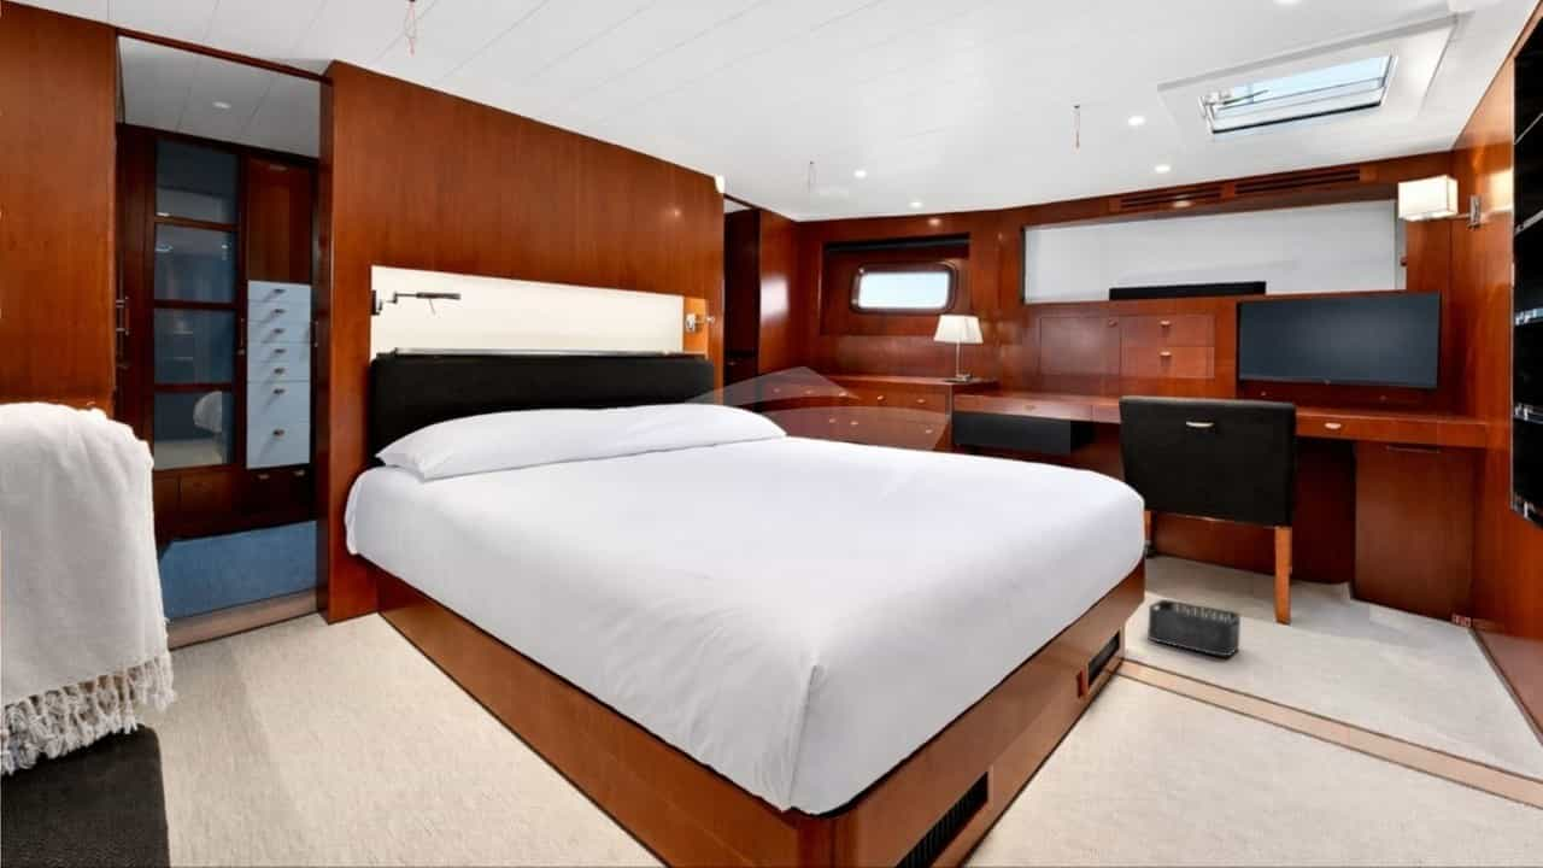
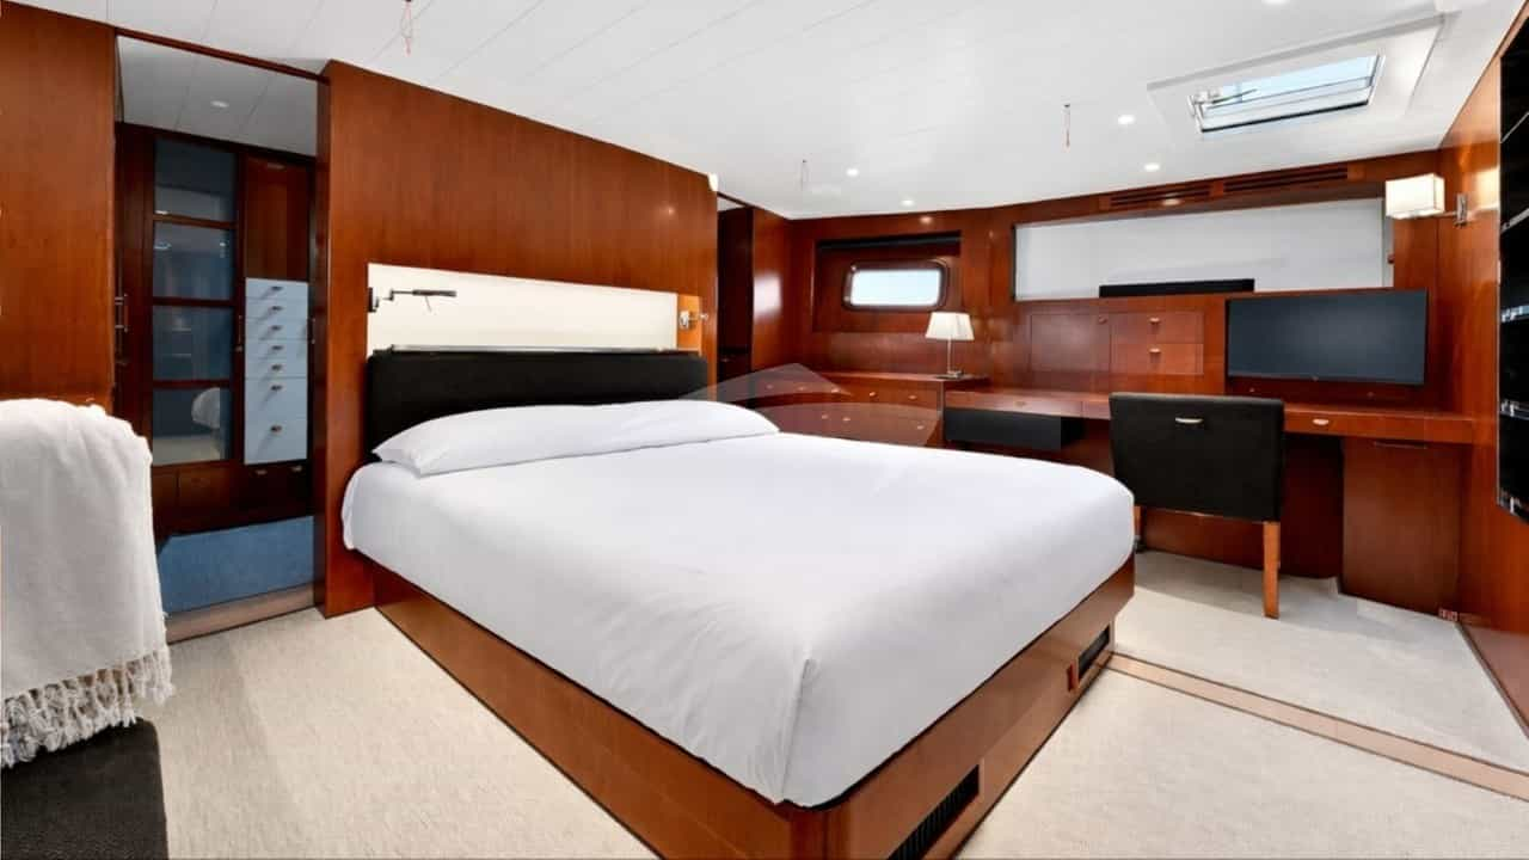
- storage bin (1192, 626)
